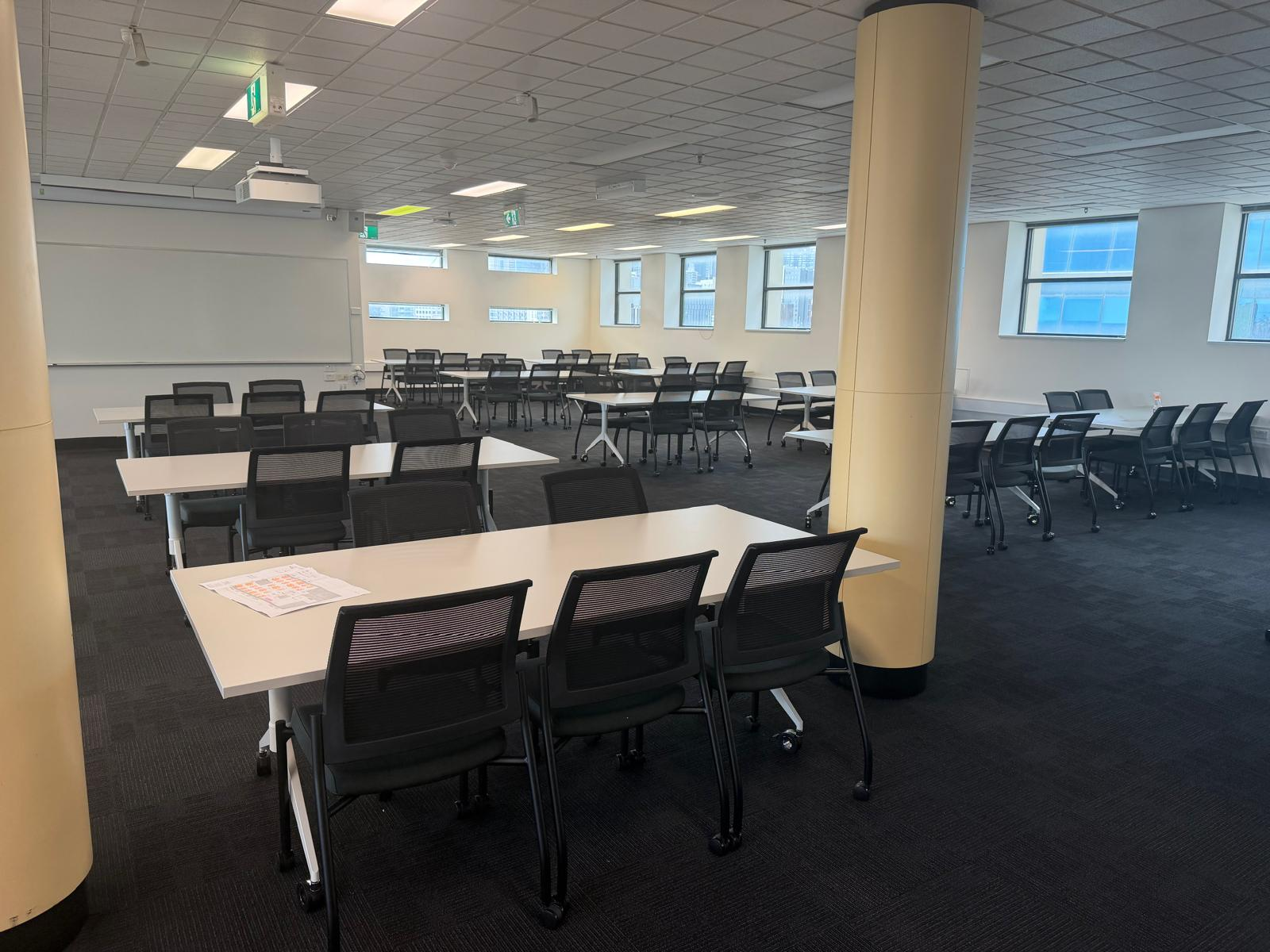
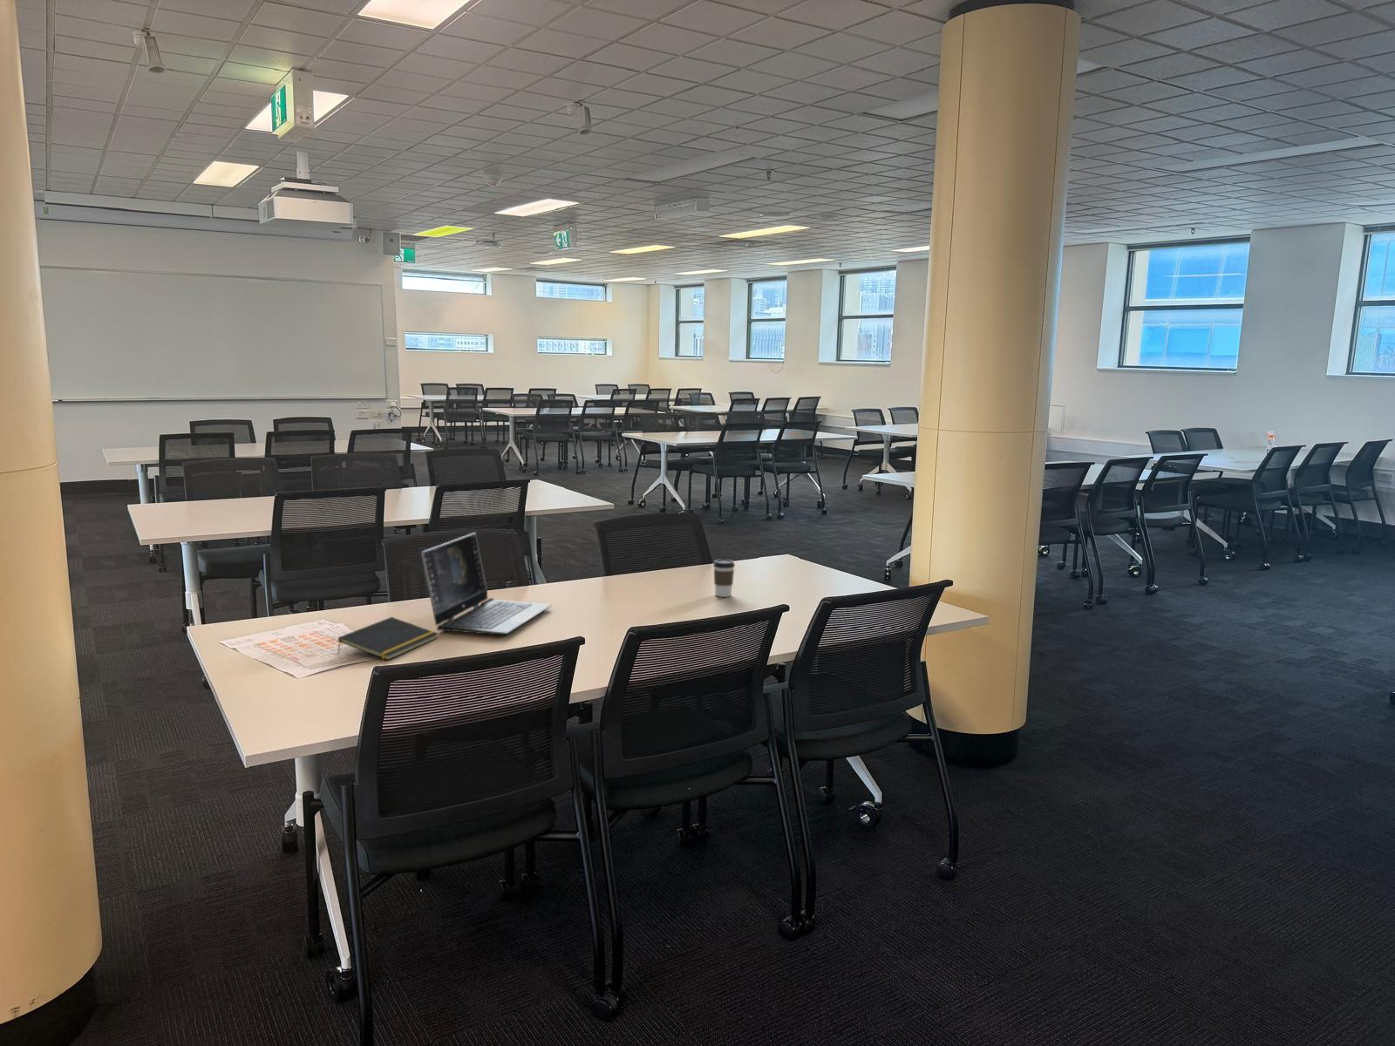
+ coffee cup (724, 578)
+ notepad (390, 637)
+ laptop (486, 585)
